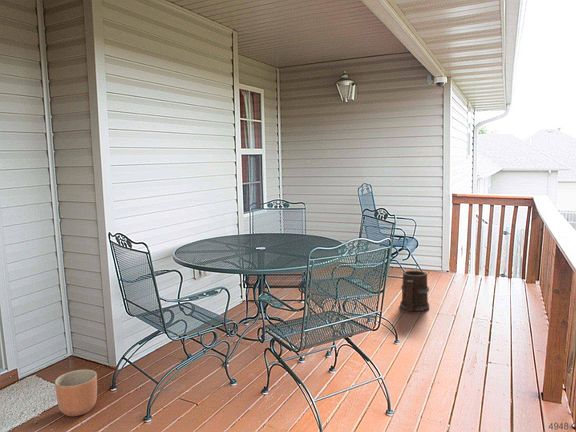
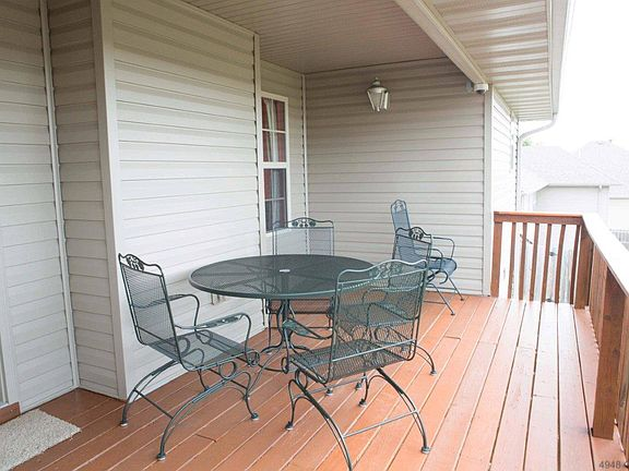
- planter (77, 394)
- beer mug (413, 291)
